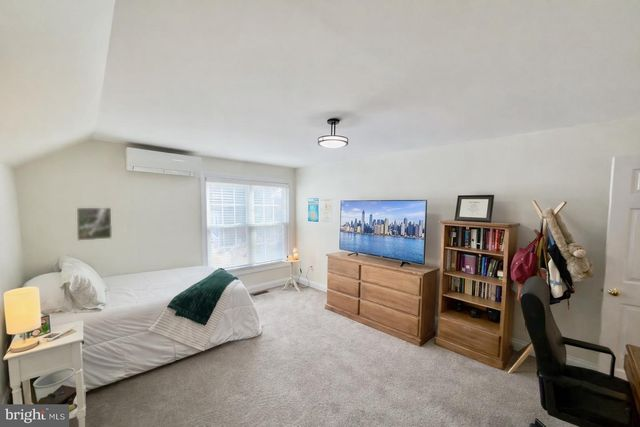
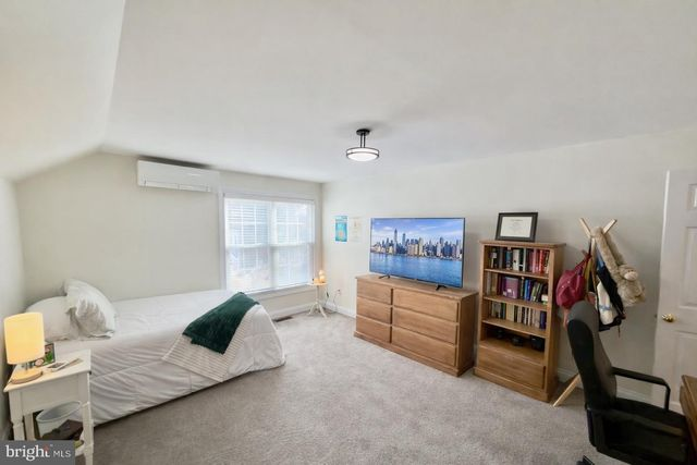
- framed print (94, 223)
